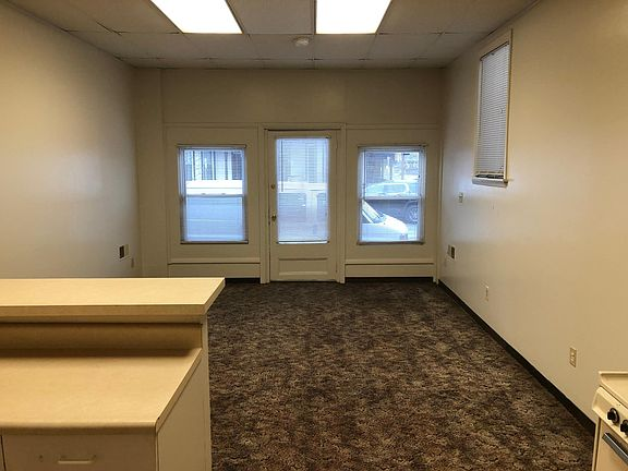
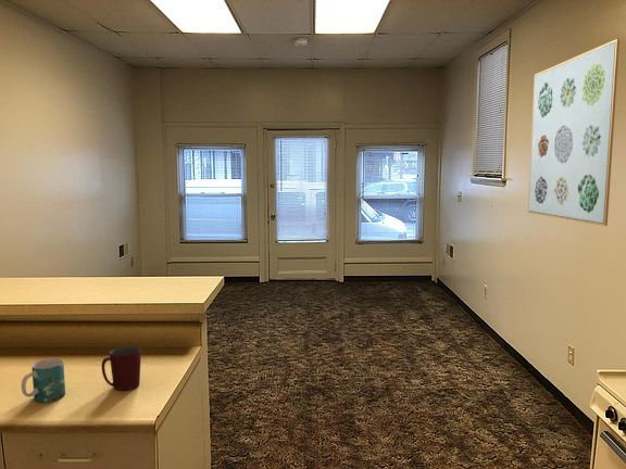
+ mug (42, 381)
+ wall art (565, 140)
+ mug (121, 369)
